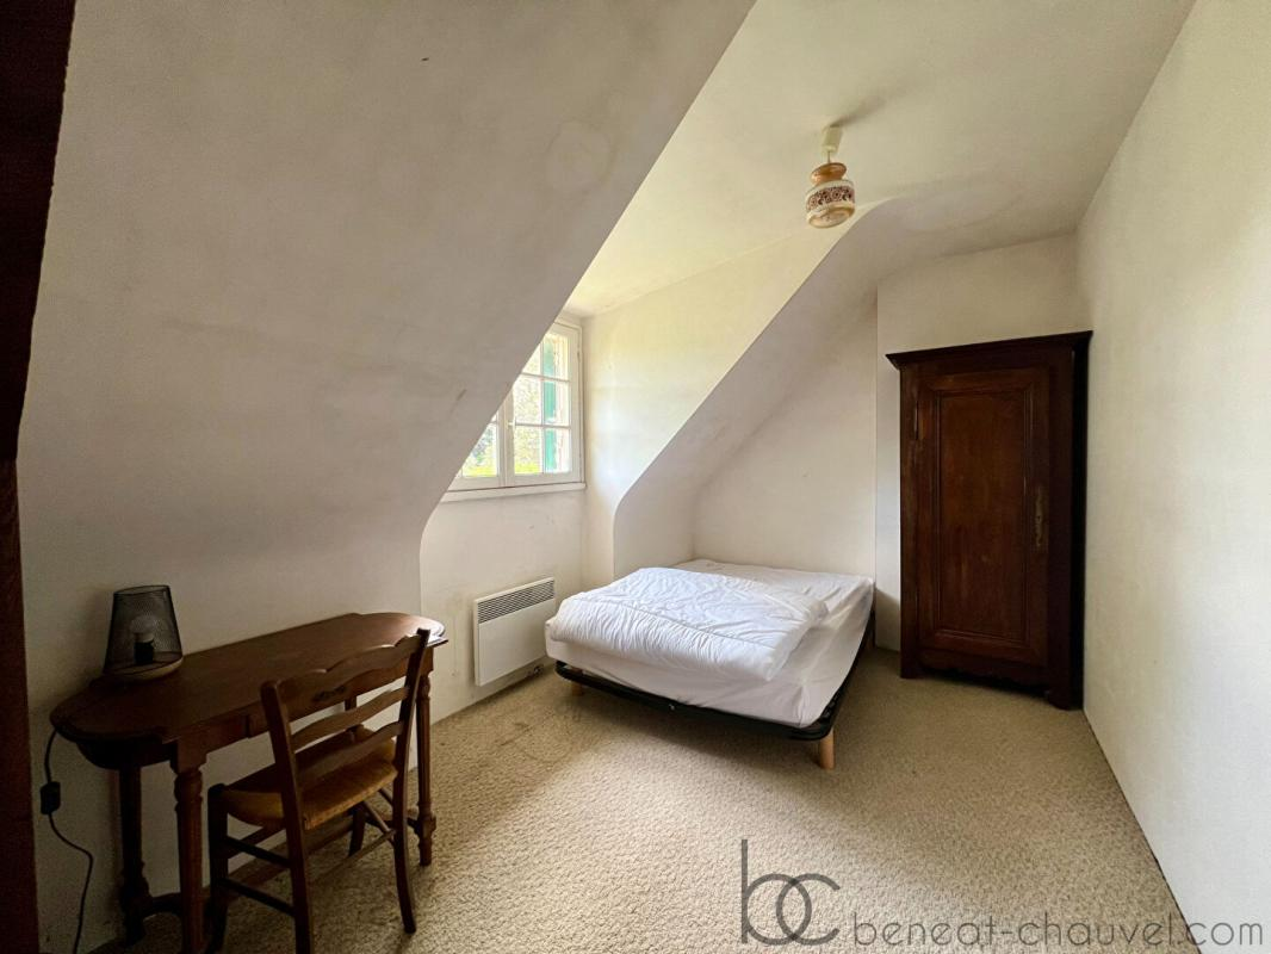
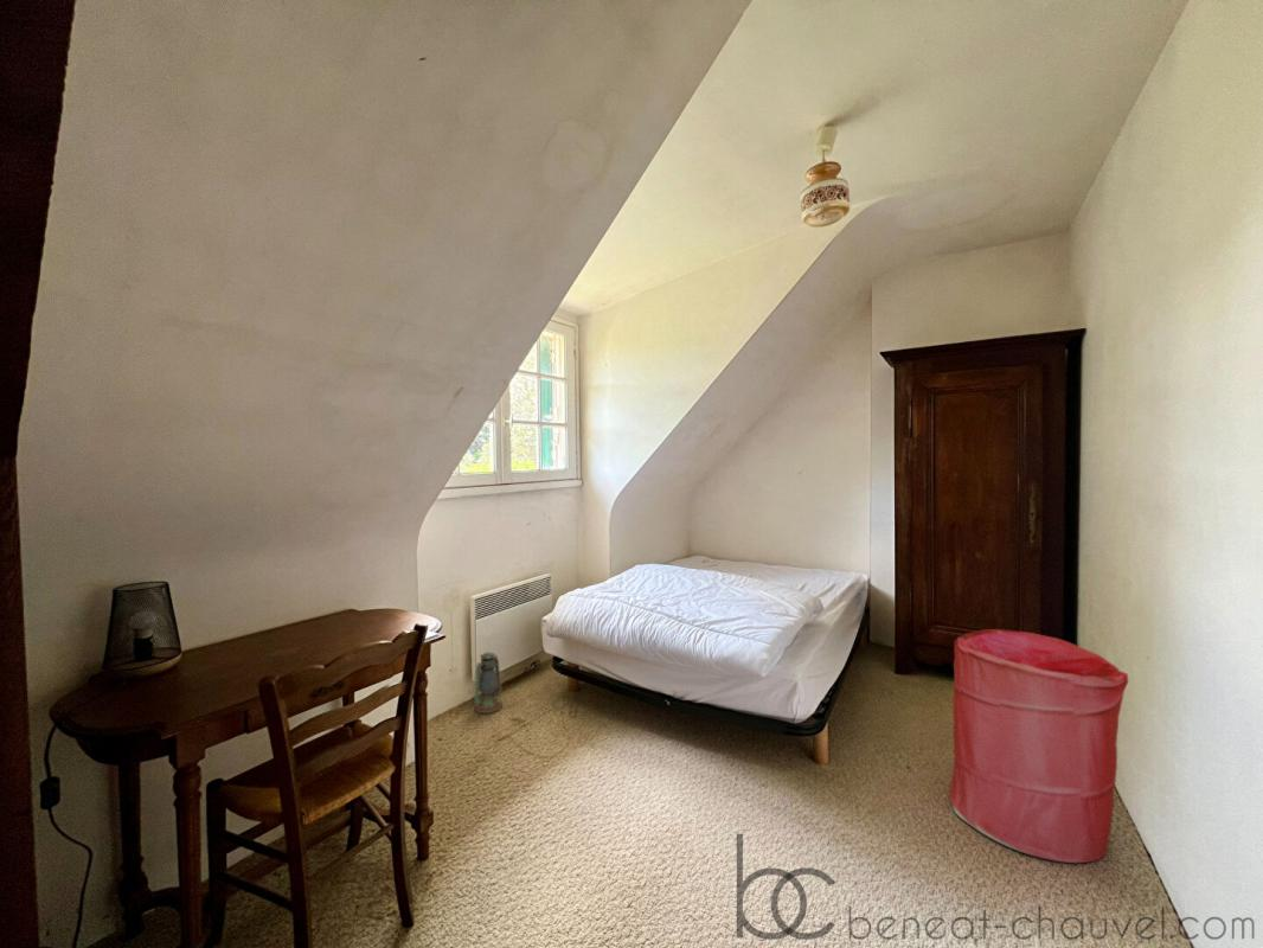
+ lantern (487, 678)
+ laundry hamper (1031, 731)
